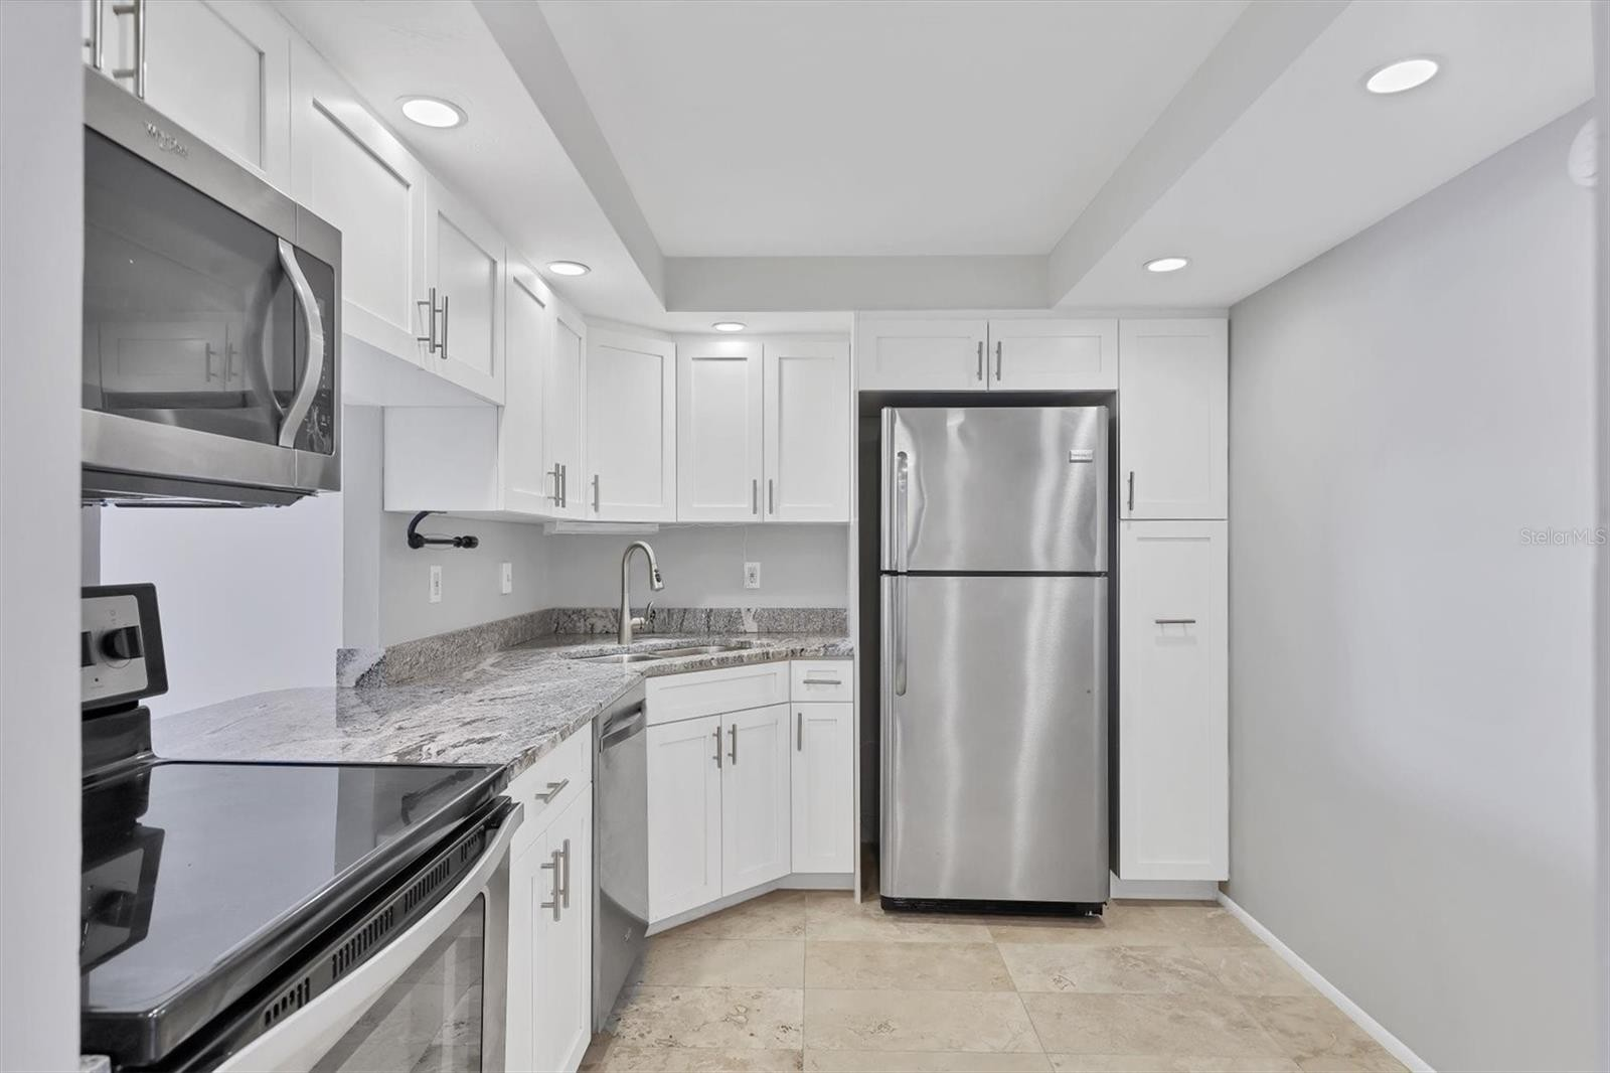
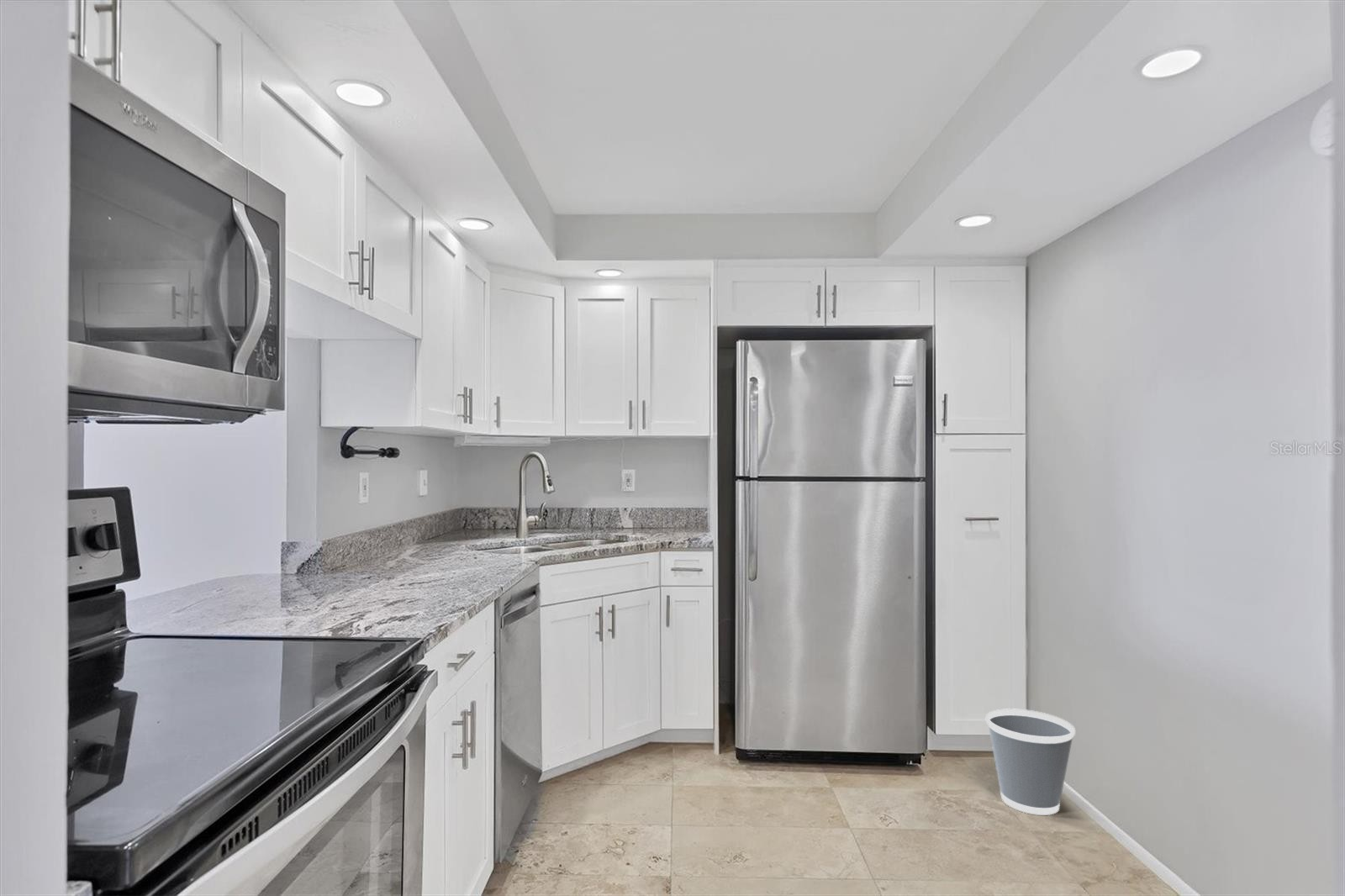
+ wastebasket (1029, 762)
